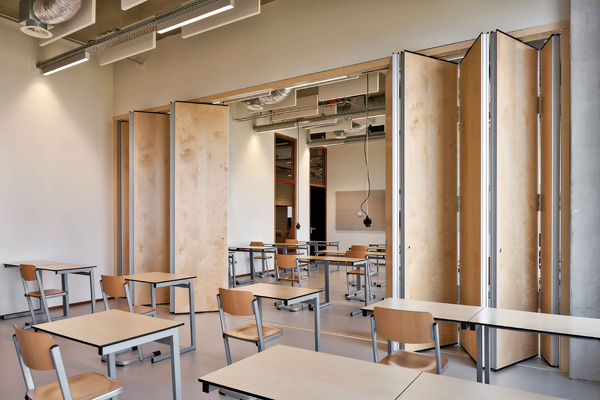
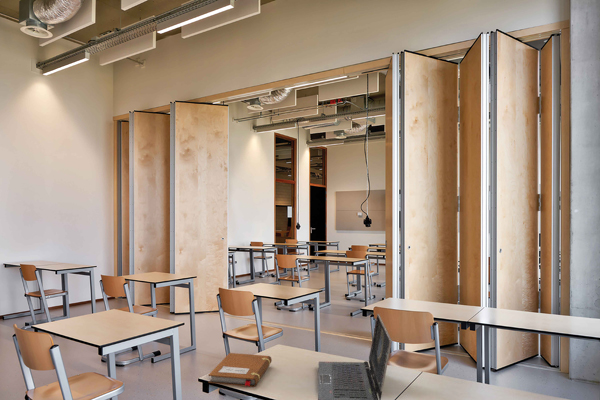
+ laptop computer (351, 362)
+ notebook (241, 369)
